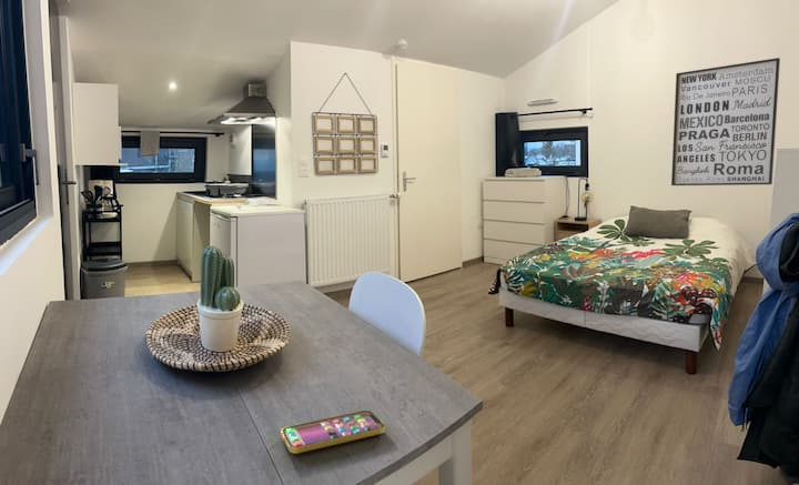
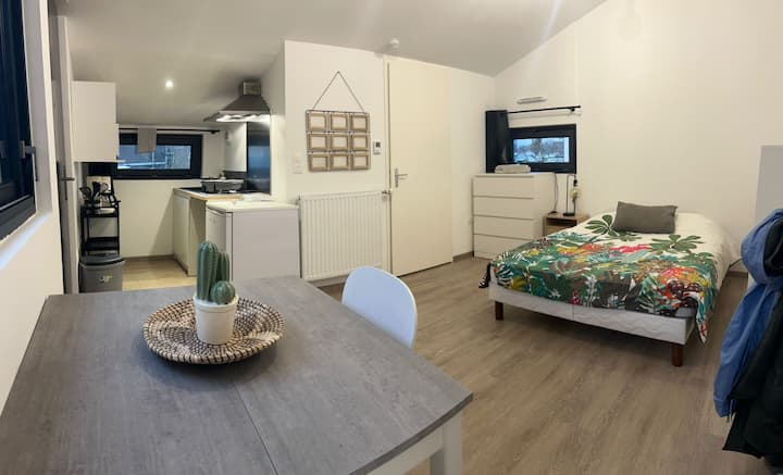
- wall art (721, 125)
- smartphone (333, 430)
